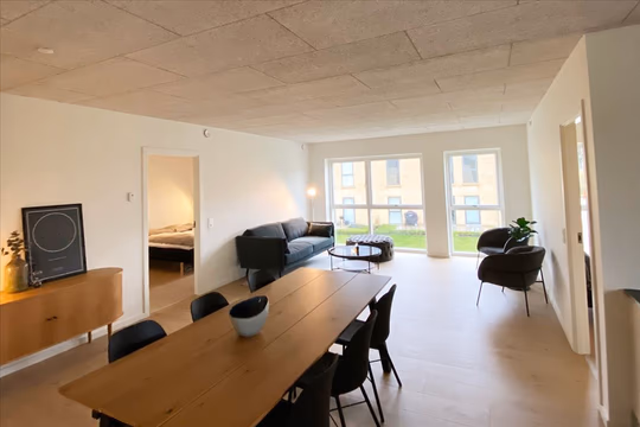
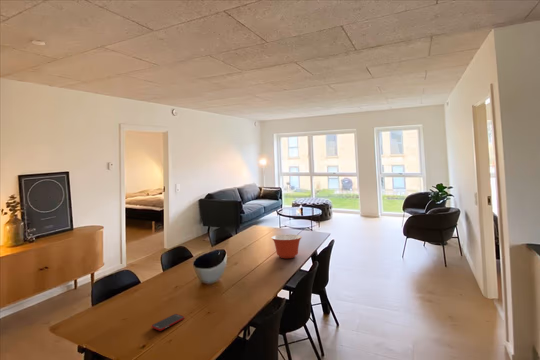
+ mixing bowl (287, 246)
+ cell phone (168, 321)
